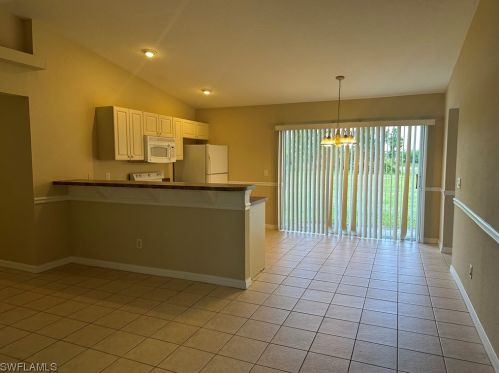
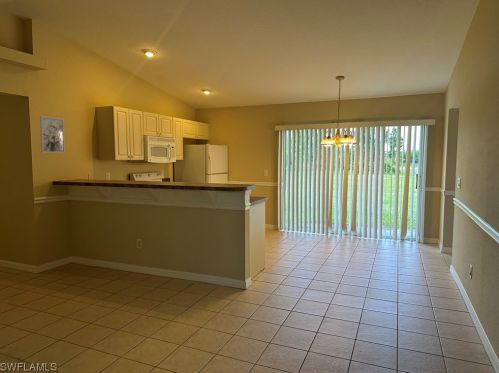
+ wall art (52, 135)
